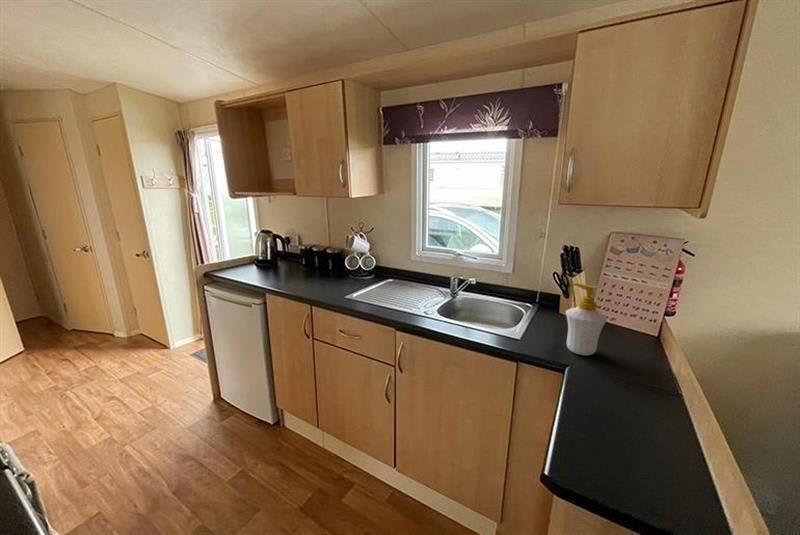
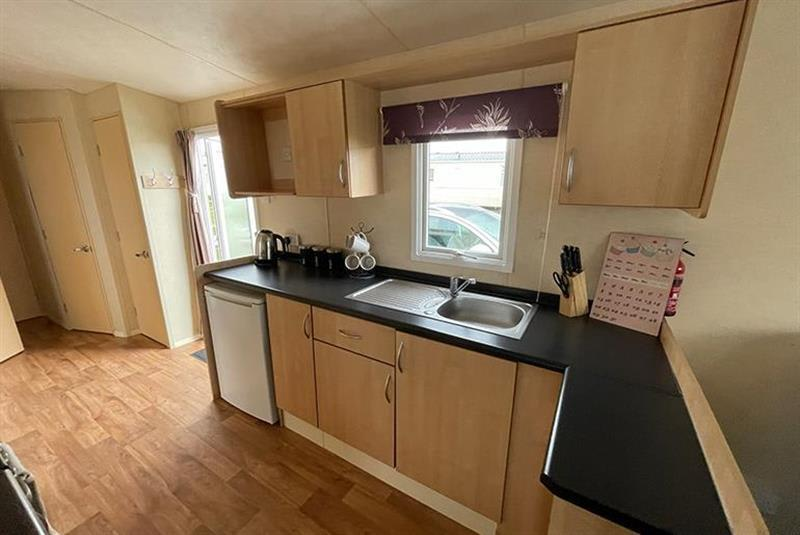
- soap bottle (585, 318)
